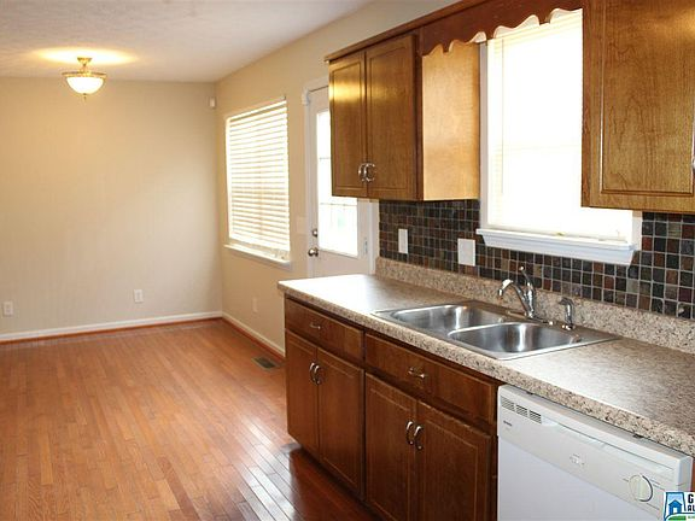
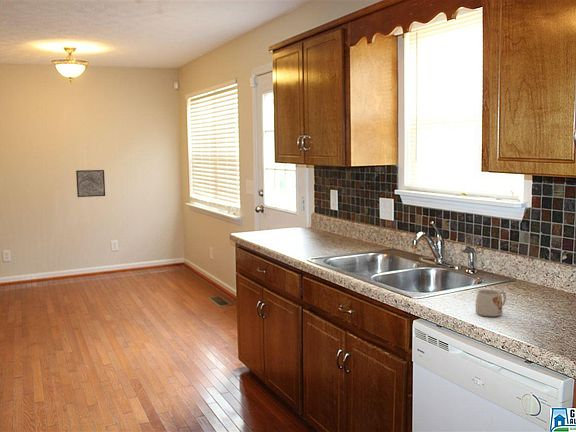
+ mug (492, 302)
+ wall art (90, 183)
